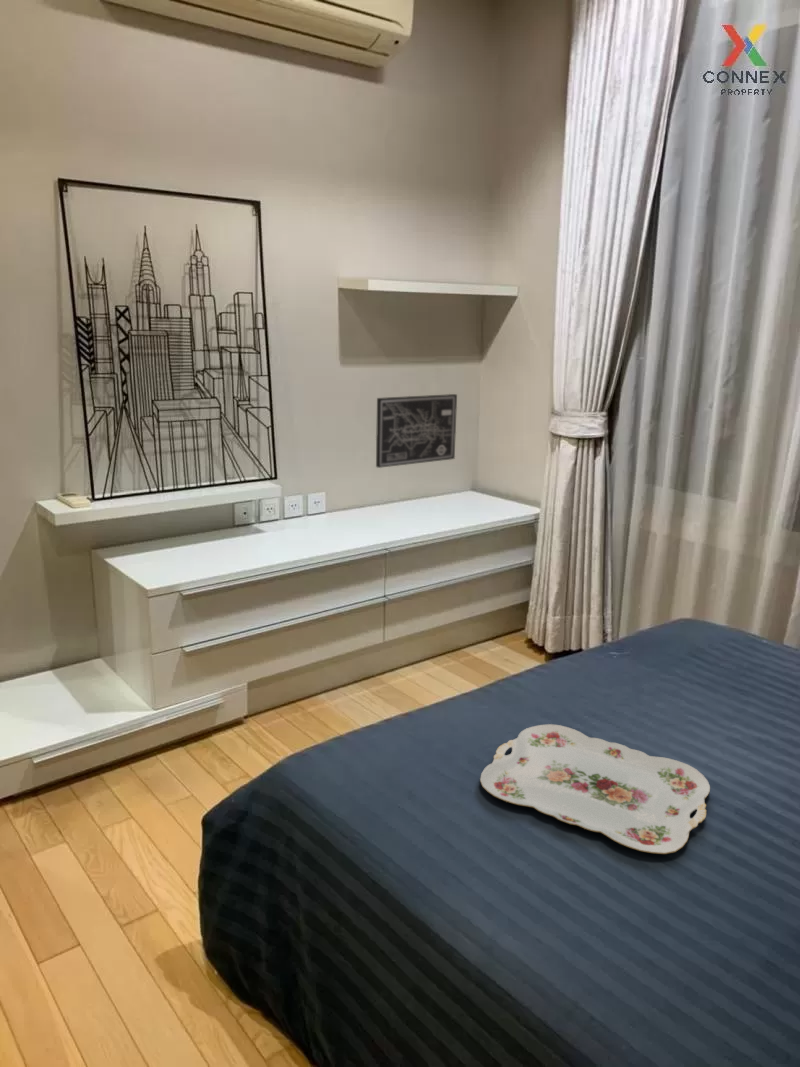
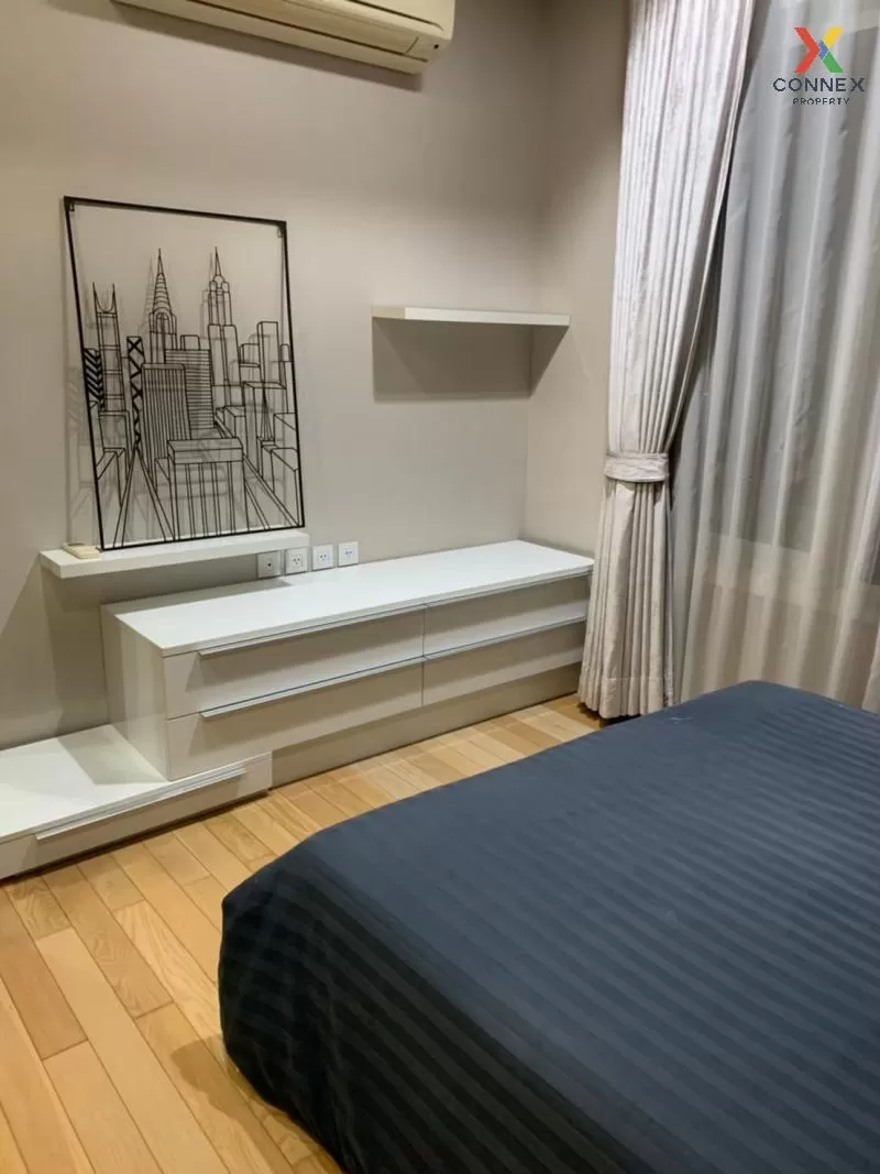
- serving tray (594, 782)
- wall art (417, 429)
